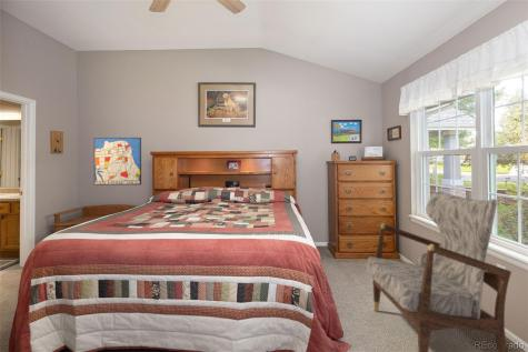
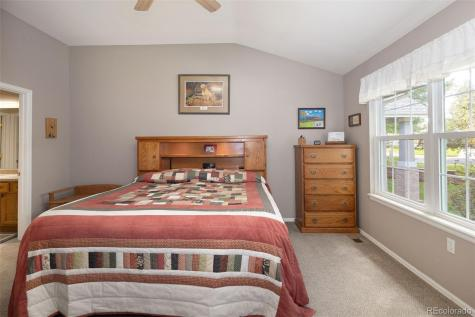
- wall art (117, 161)
- armchair (428, 265)
